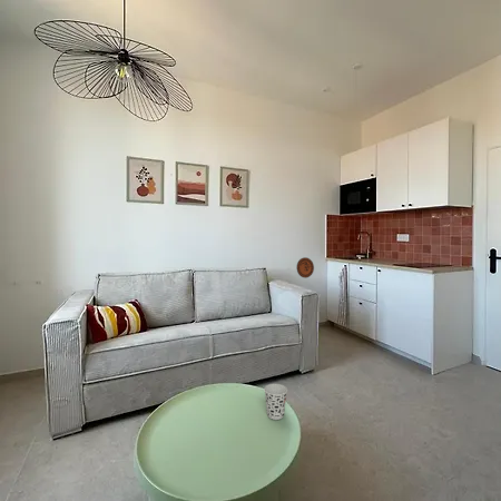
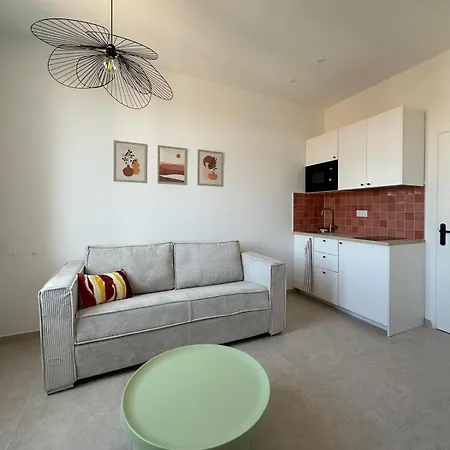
- decorative plate (305, 267)
- cup (275, 402)
